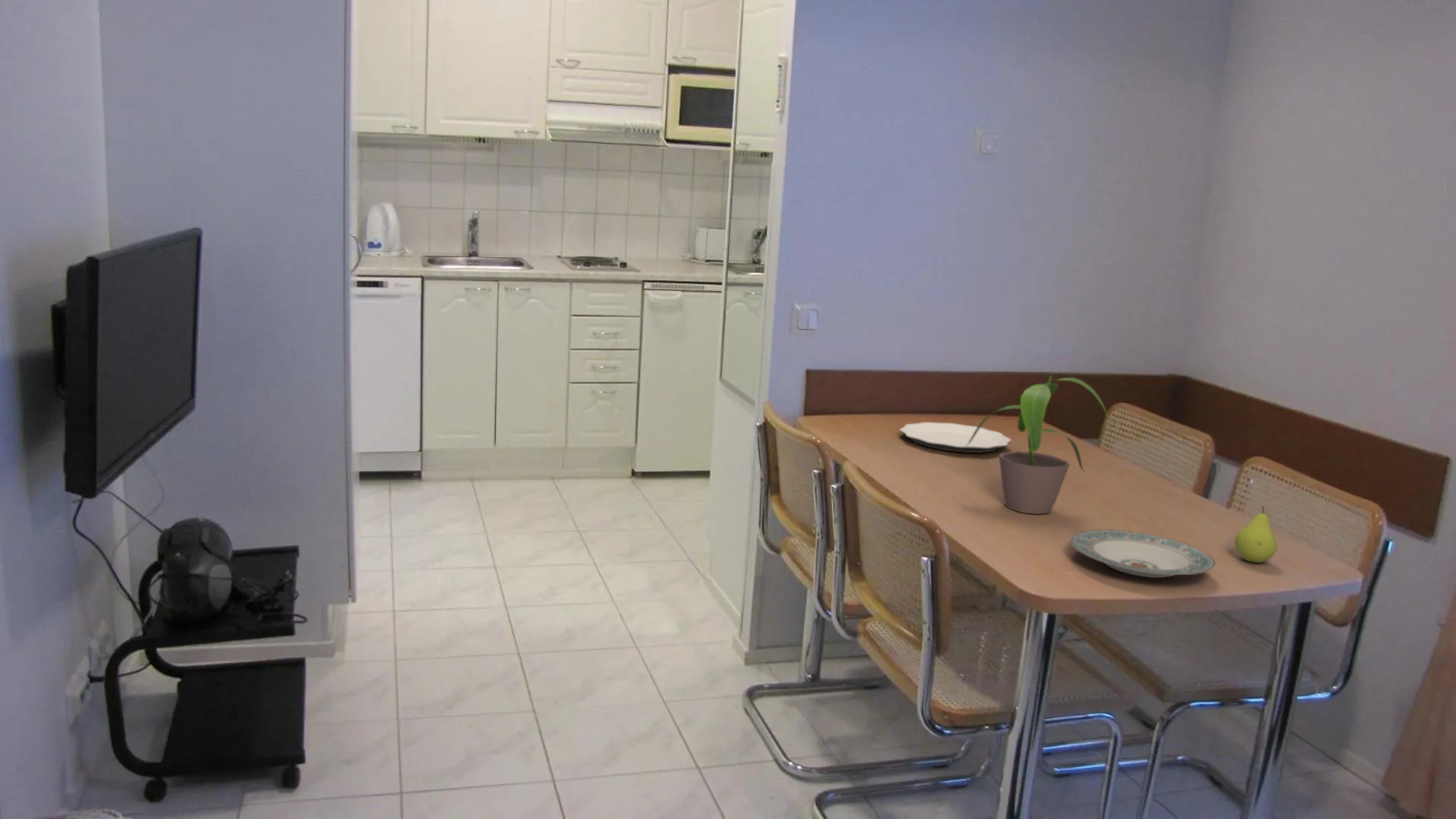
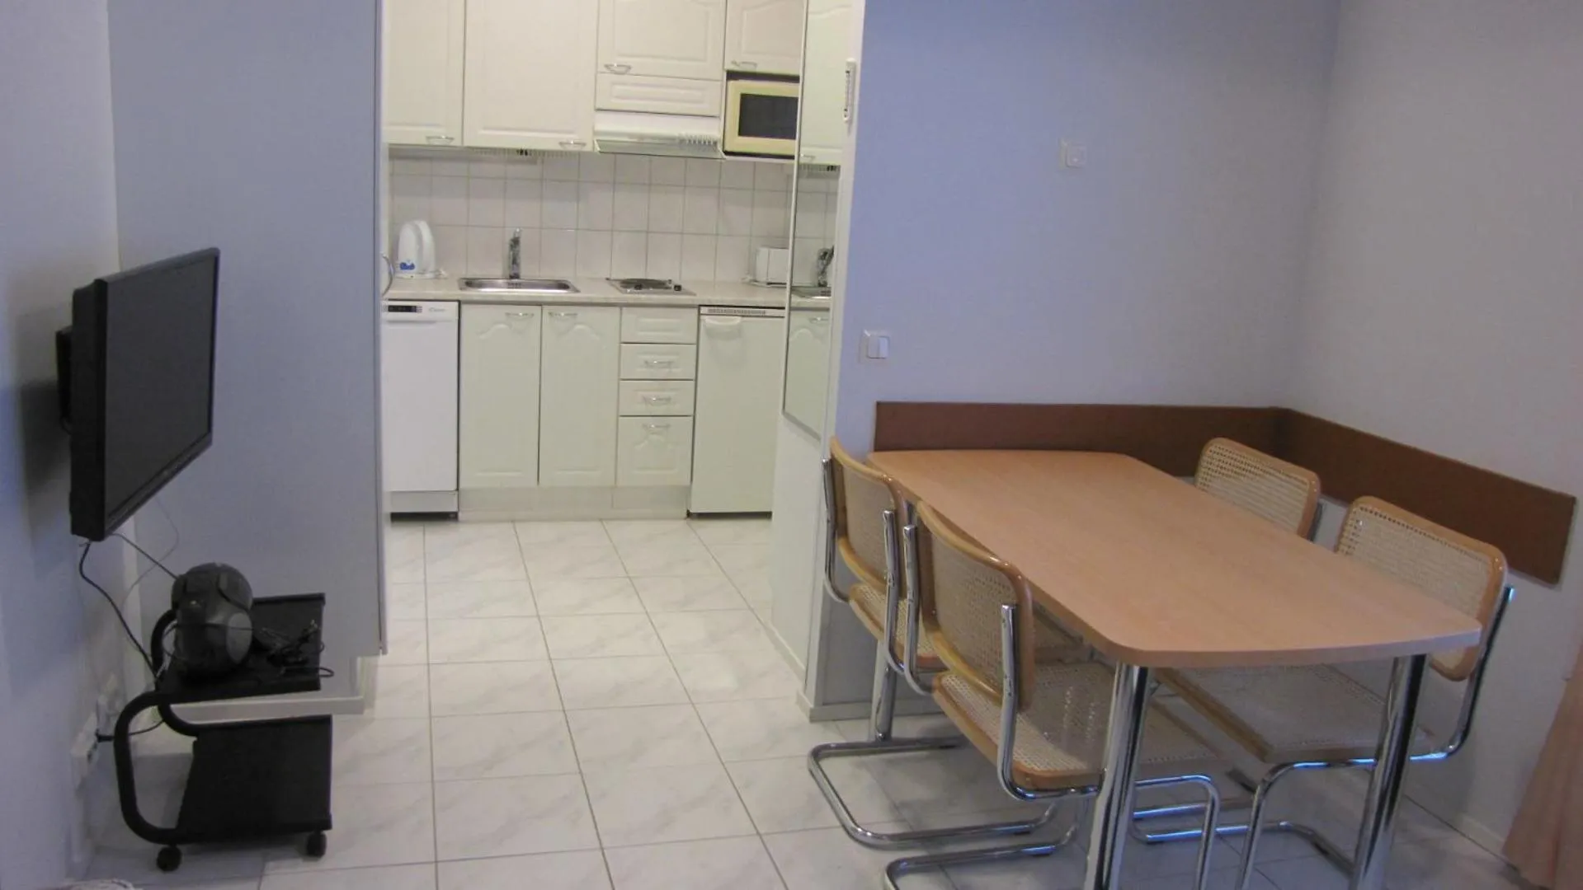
- plate (1140, 558)
- potted plant (1037, 441)
- fruit (1257, 535)
- plate (954, 438)
